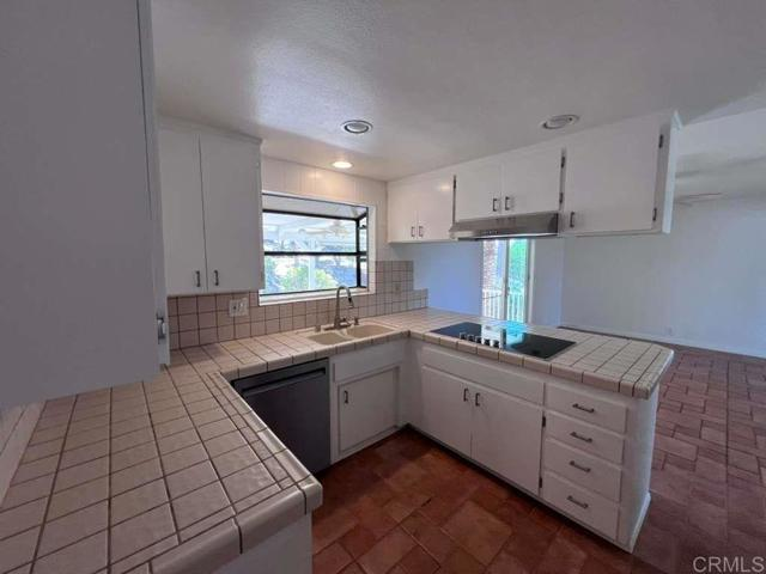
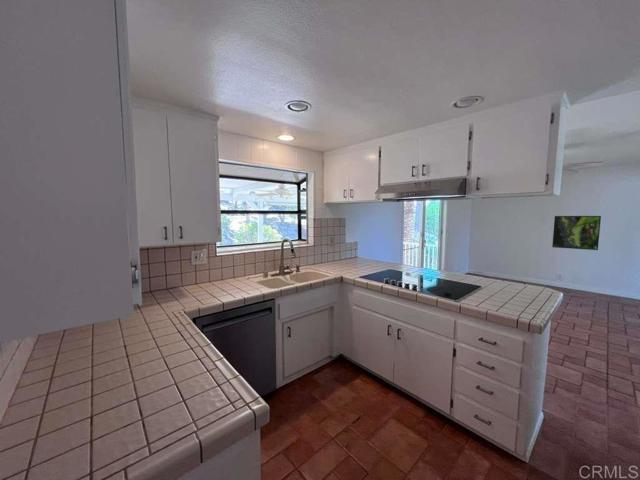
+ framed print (575, 232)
